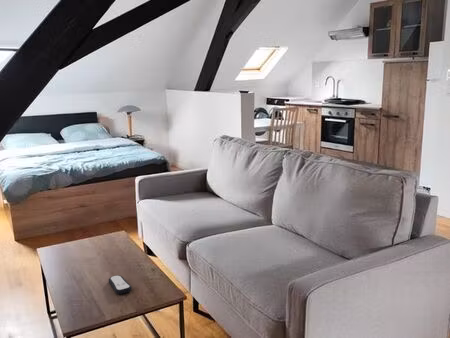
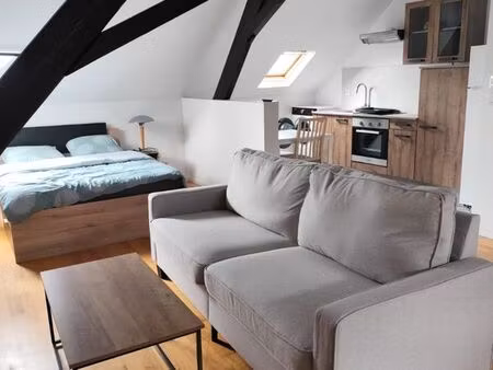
- remote control (119, 283)
